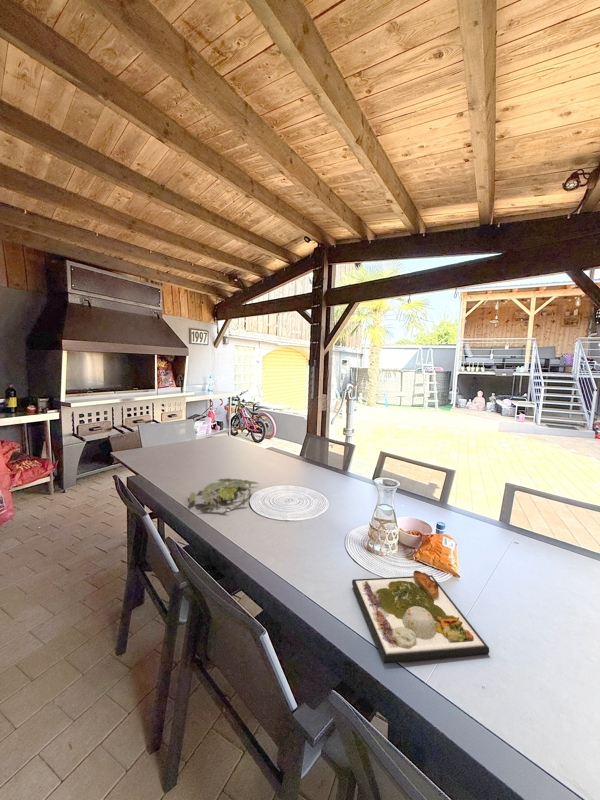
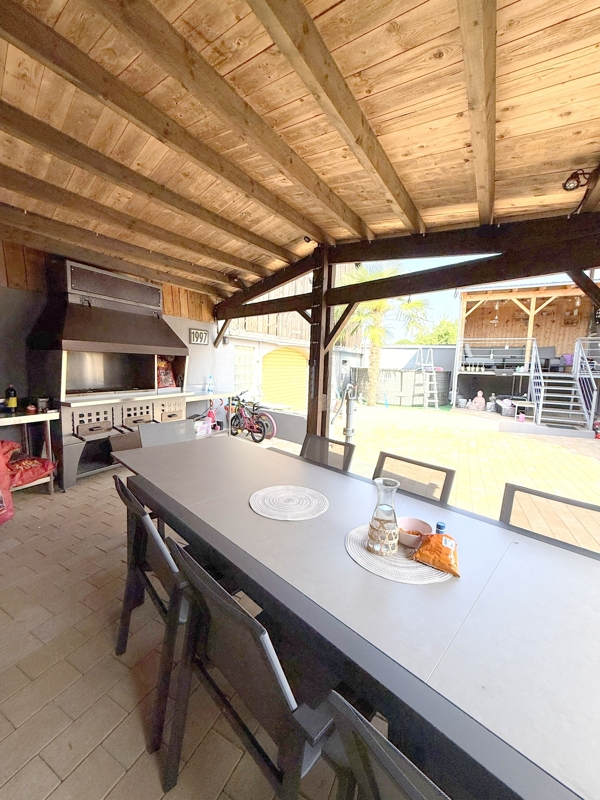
- plant (222, 489)
- dinner plate (412, 607)
